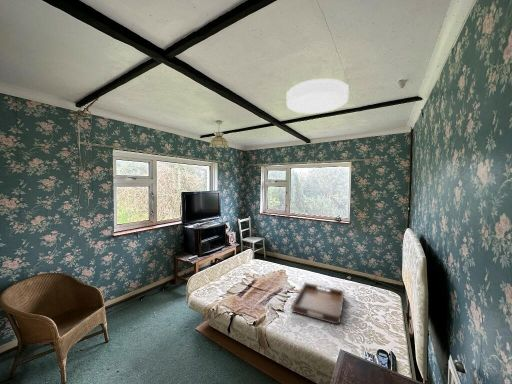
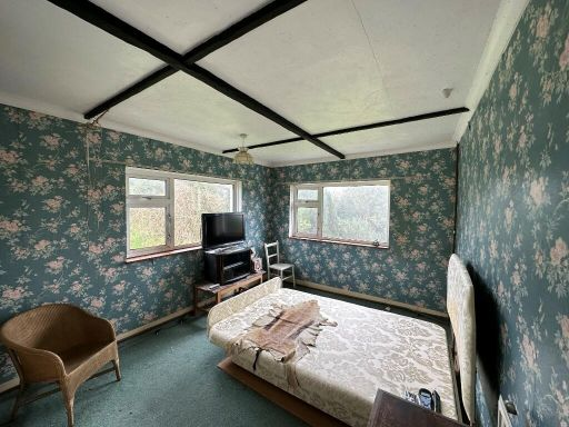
- serving tray (319, 300)
- ceiling light (316, 97)
